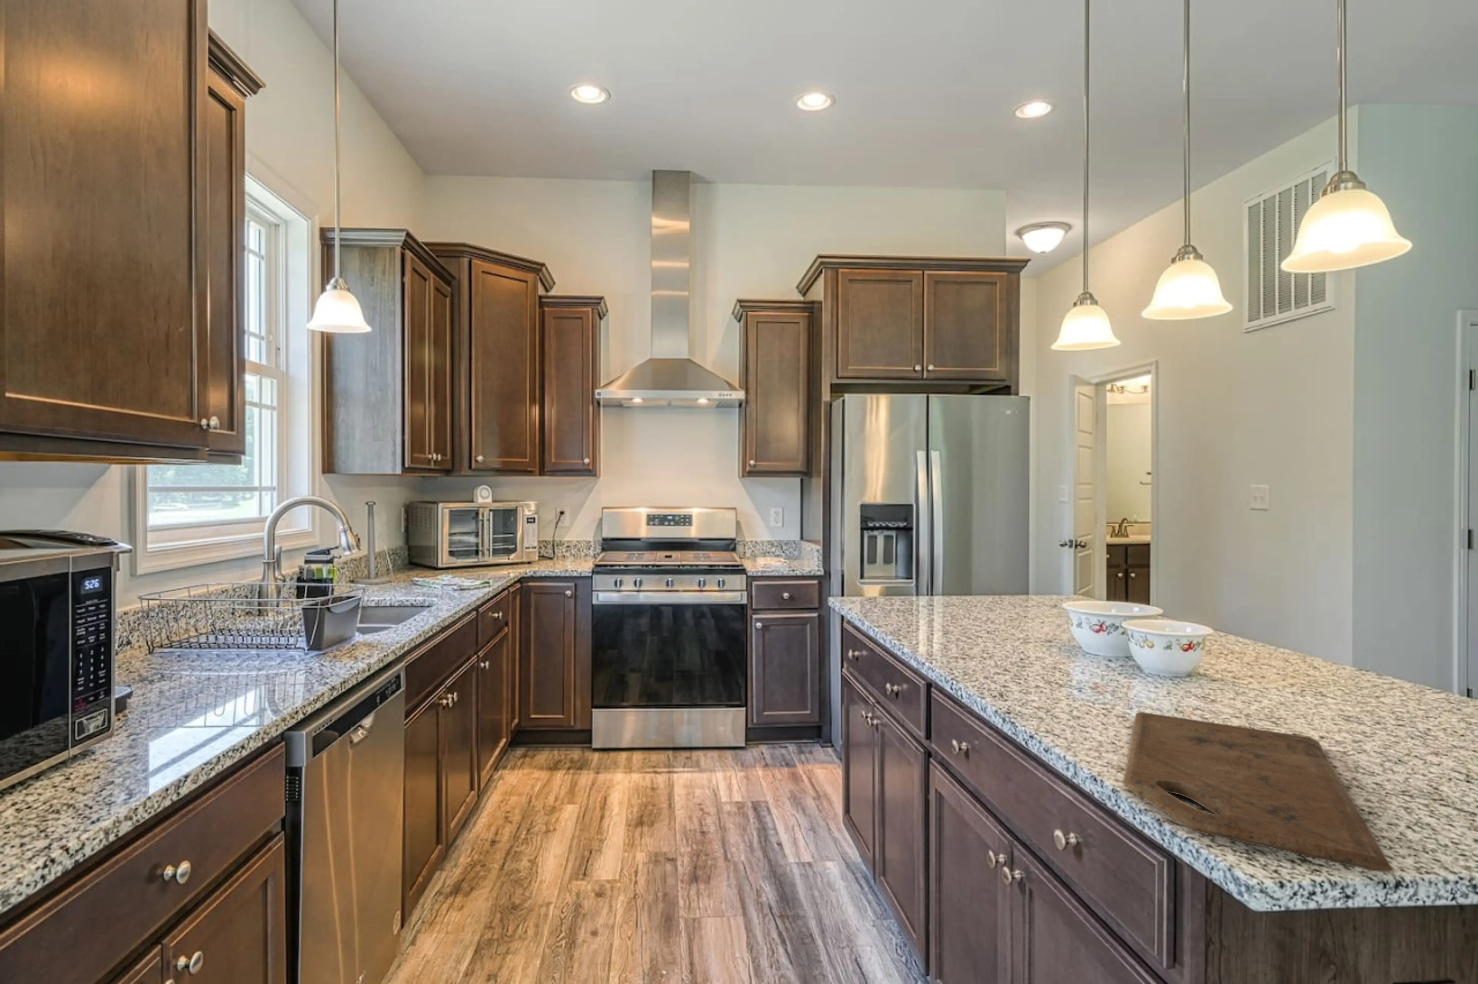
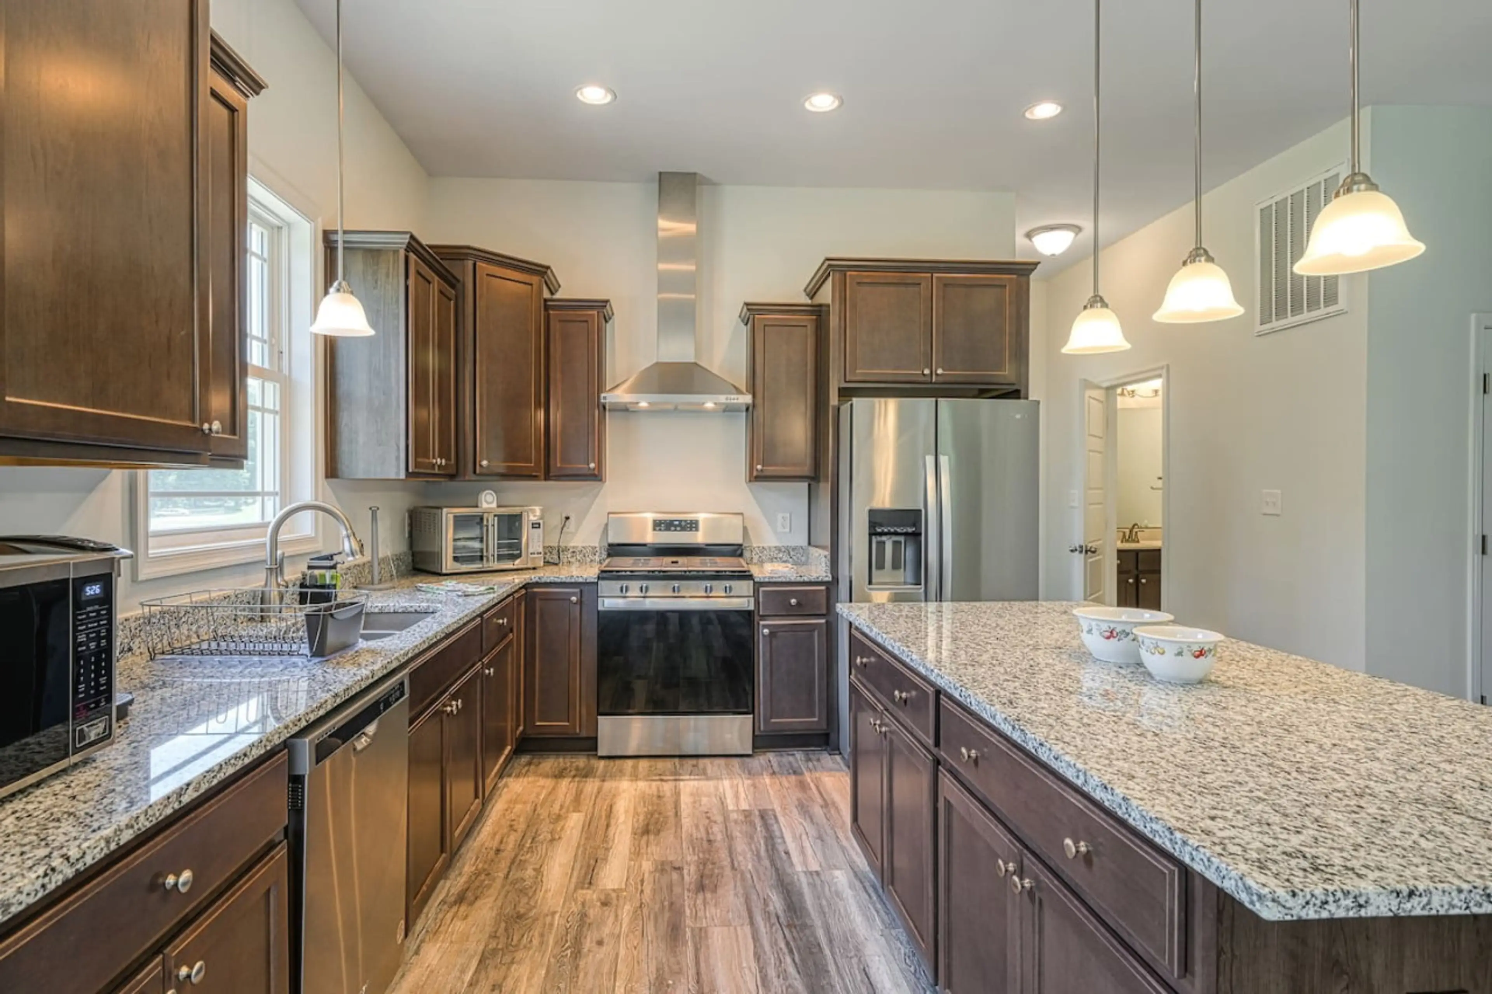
- cutting board (1231, 771)
